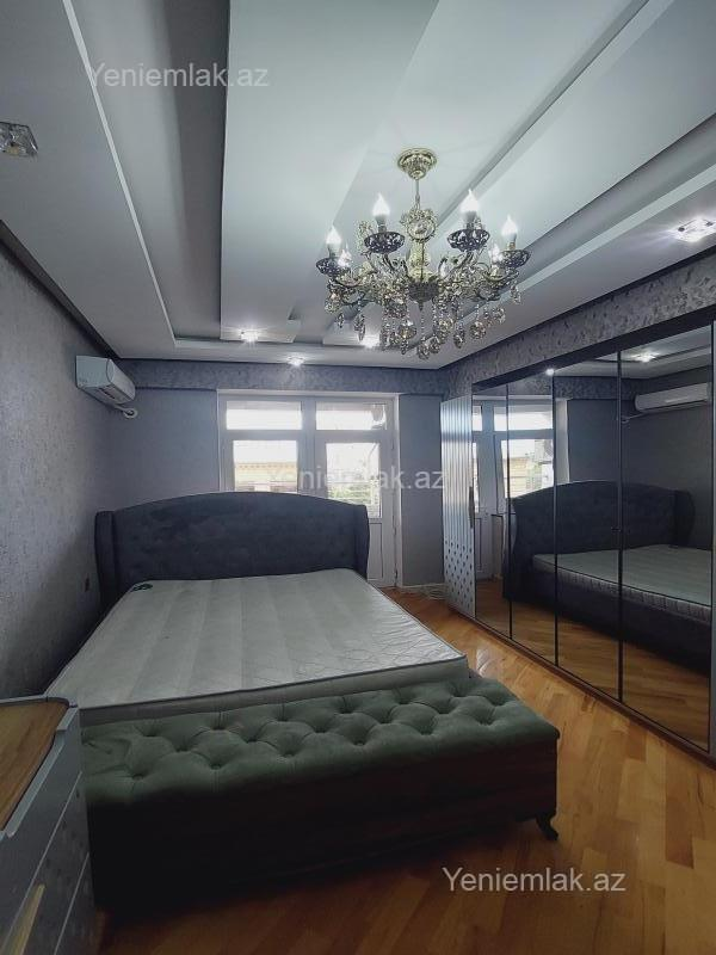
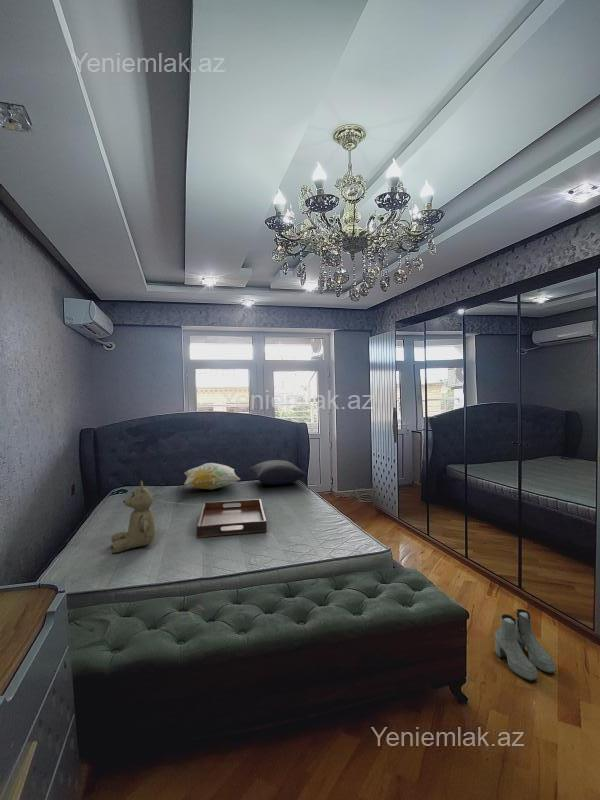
+ boots (523, 640)
+ teddy bear (132, 514)
+ decorative pillow (211, 476)
+ serving tray (232, 516)
+ pillow (277, 472)
